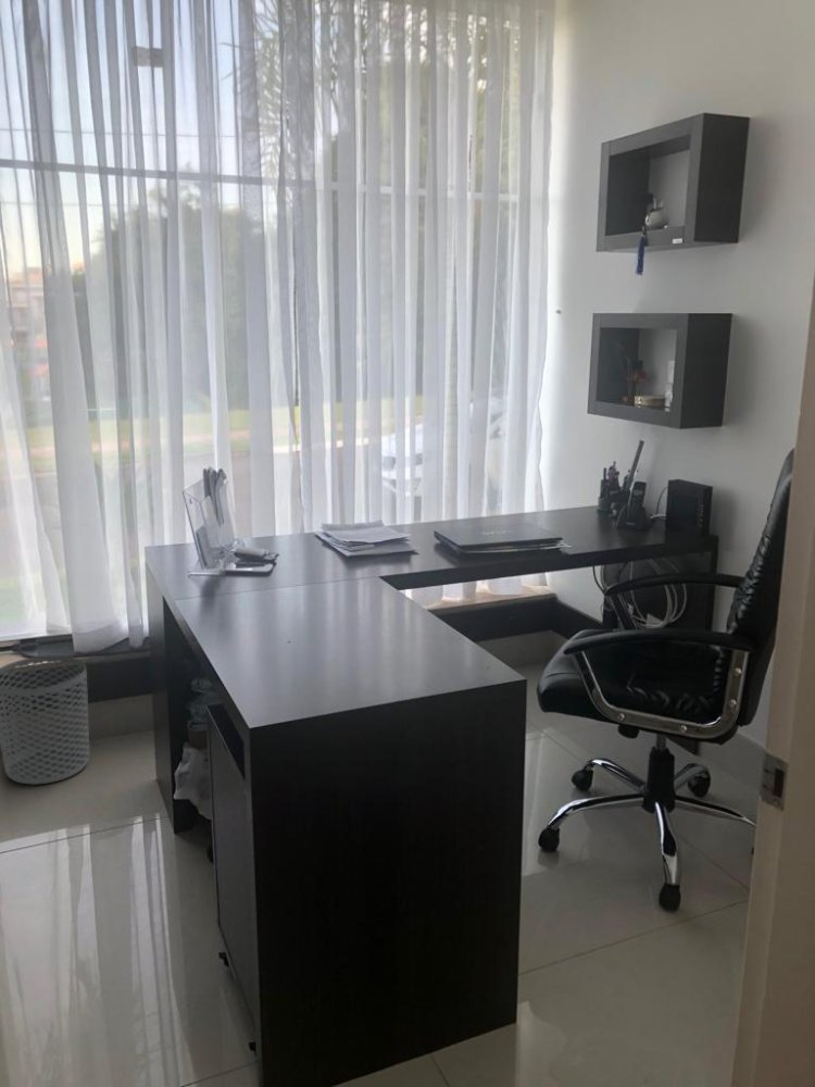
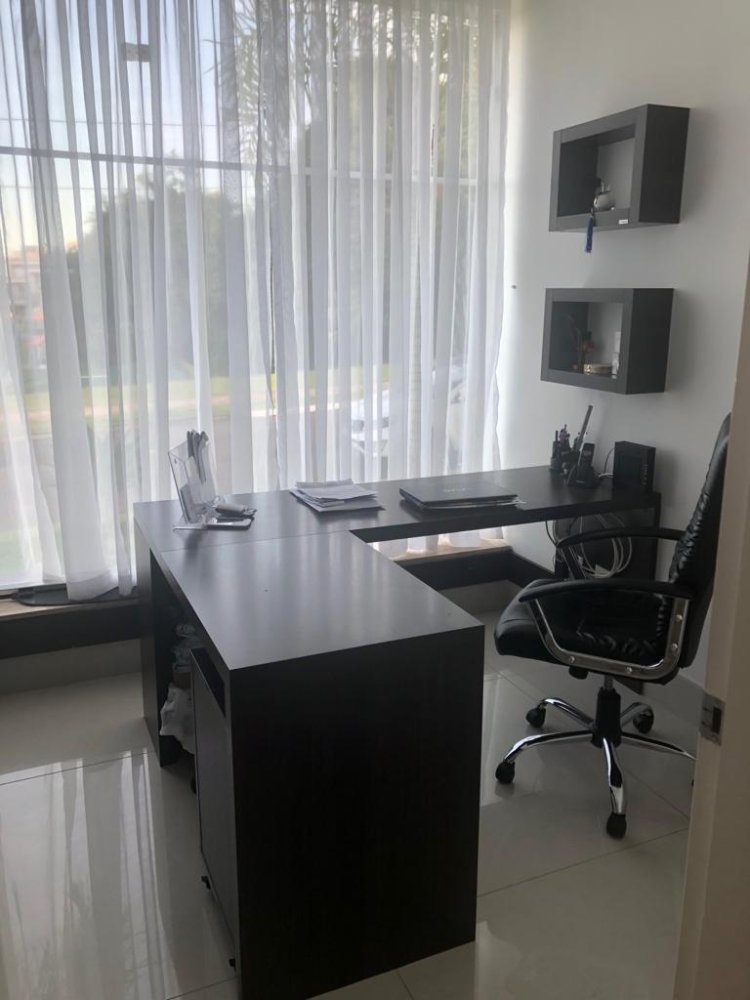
- waste bin (43, 720)
